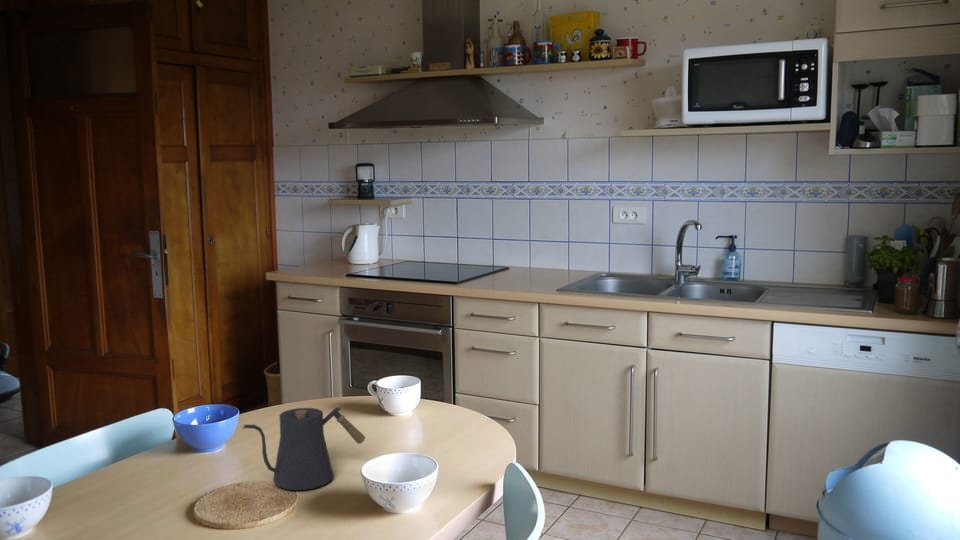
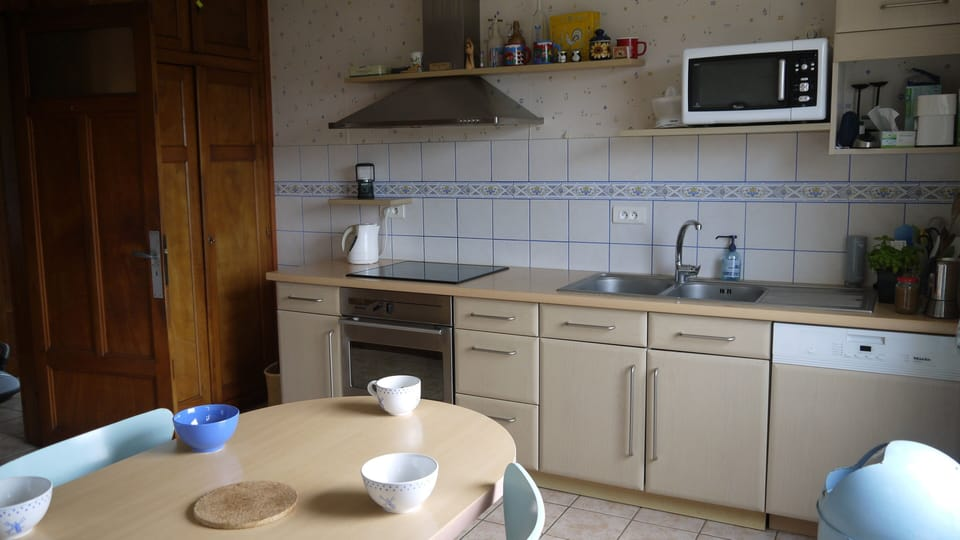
- kettle (306, 445)
